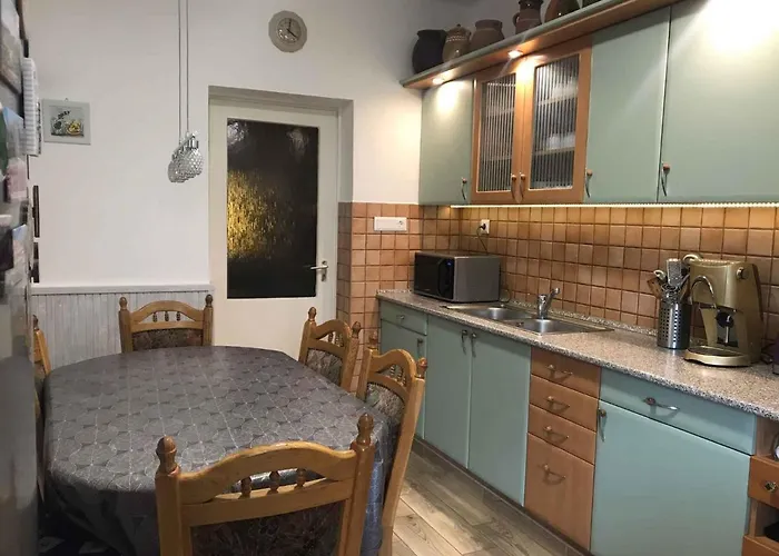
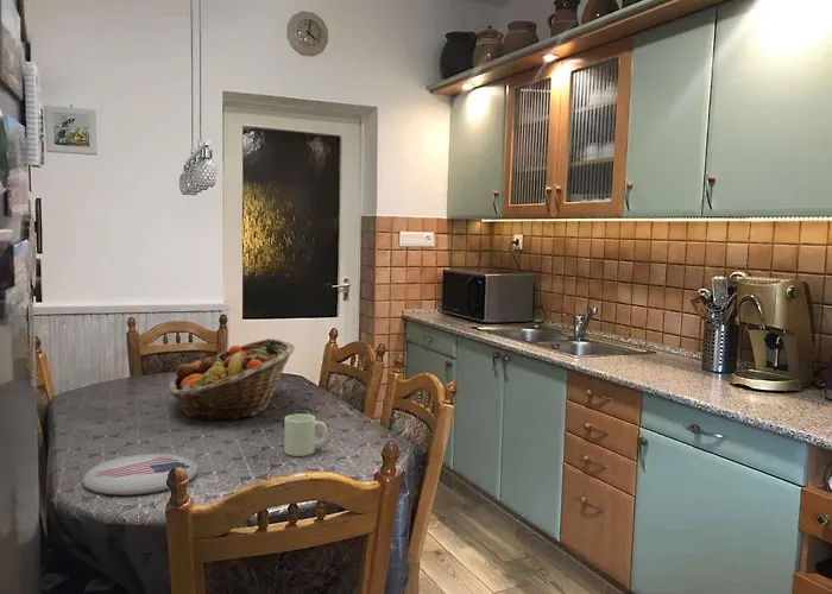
+ plate (141, 472)
+ fruit basket (232, 375)
+ mug (304, 430)
